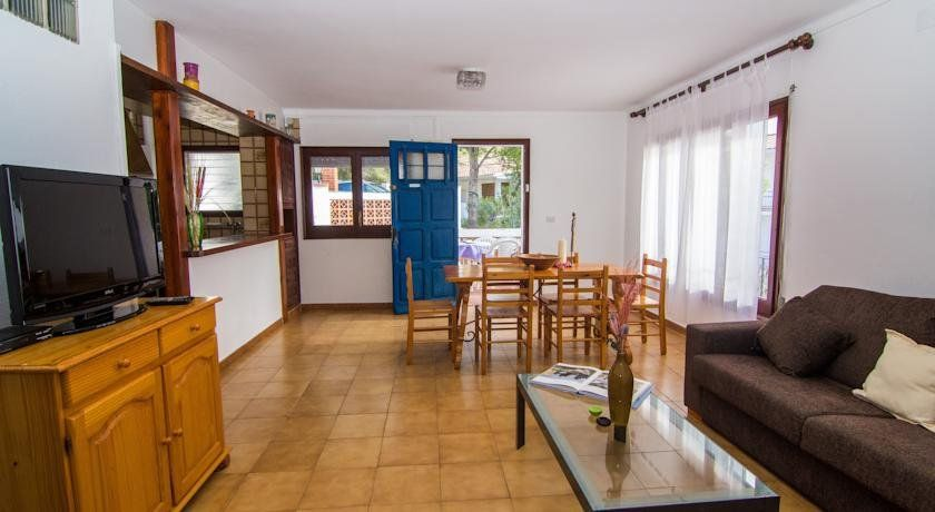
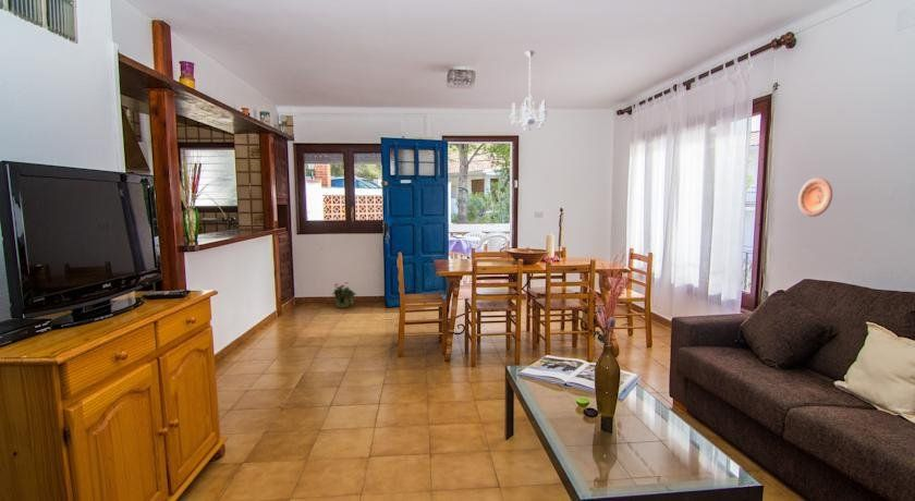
+ decorative plate (815, 197)
+ chandelier (529, 91)
+ potted plant (344, 294)
